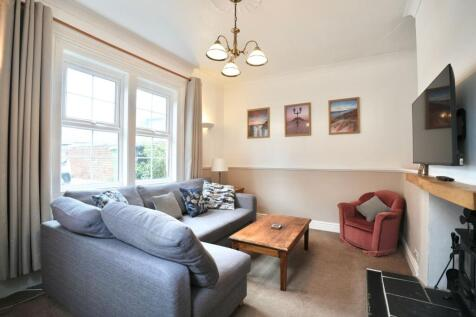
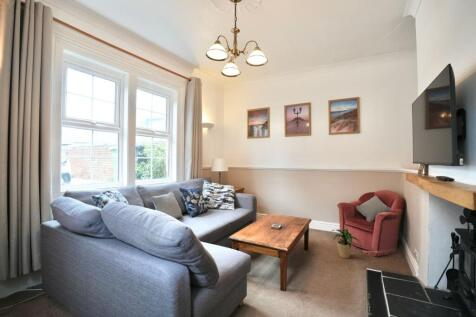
+ potted plant (344, 243)
